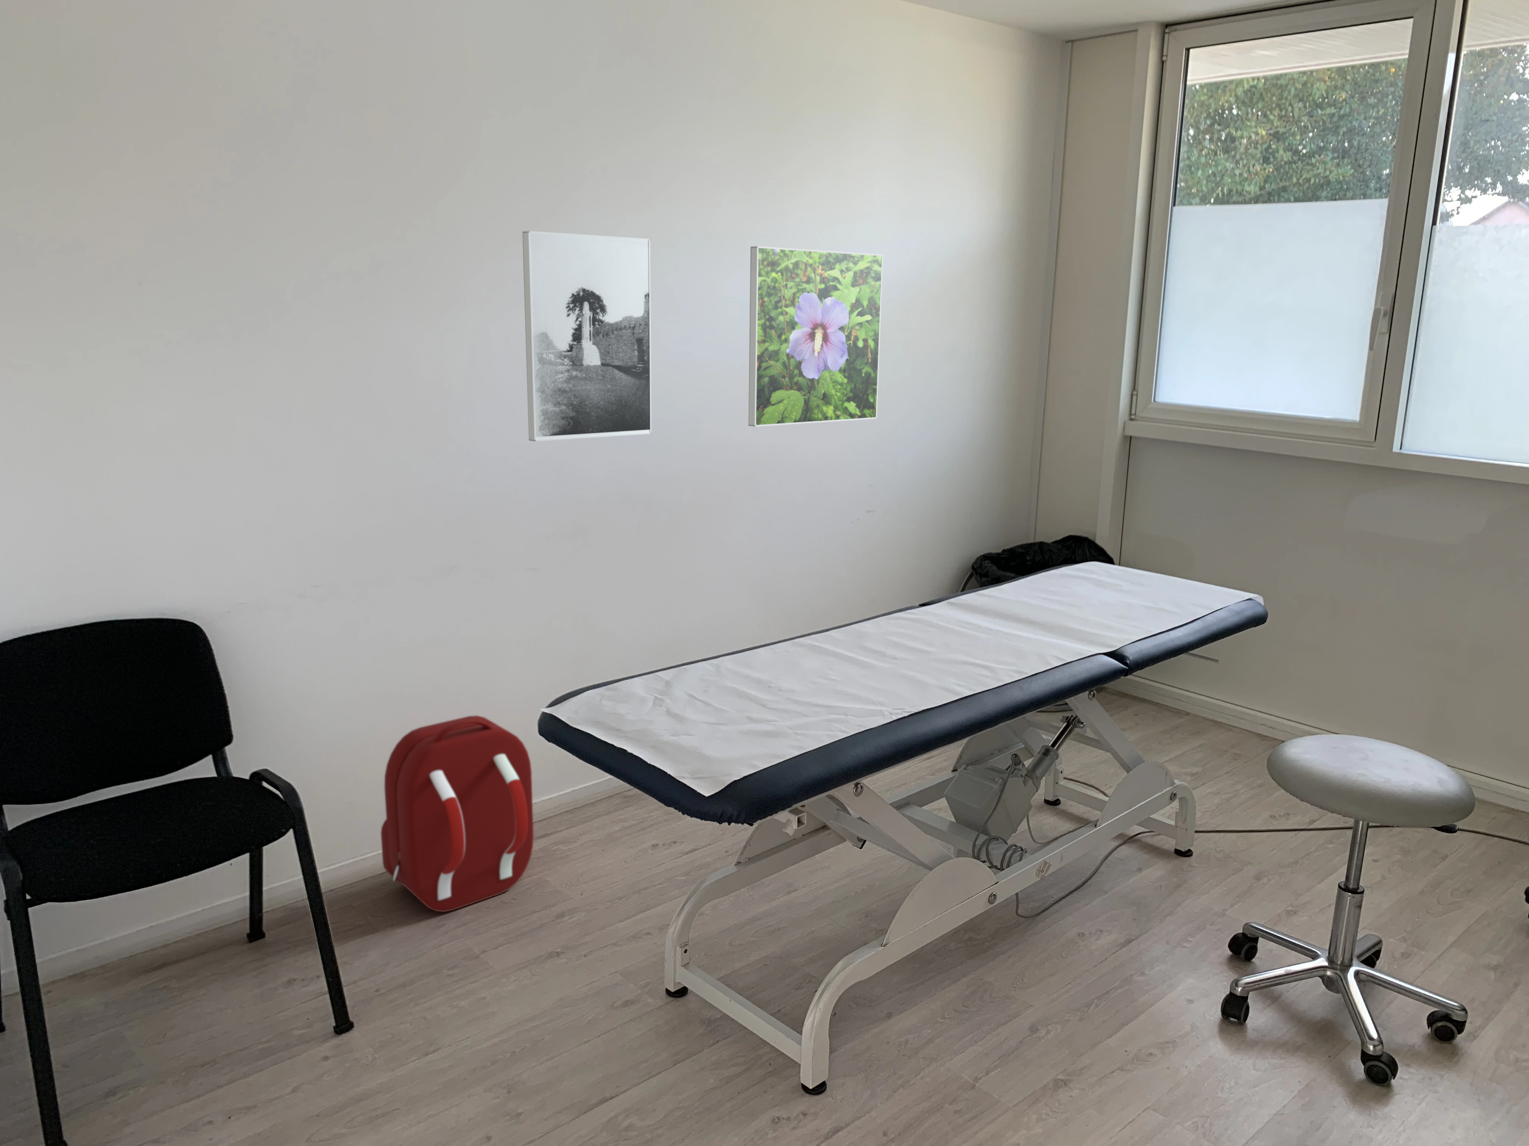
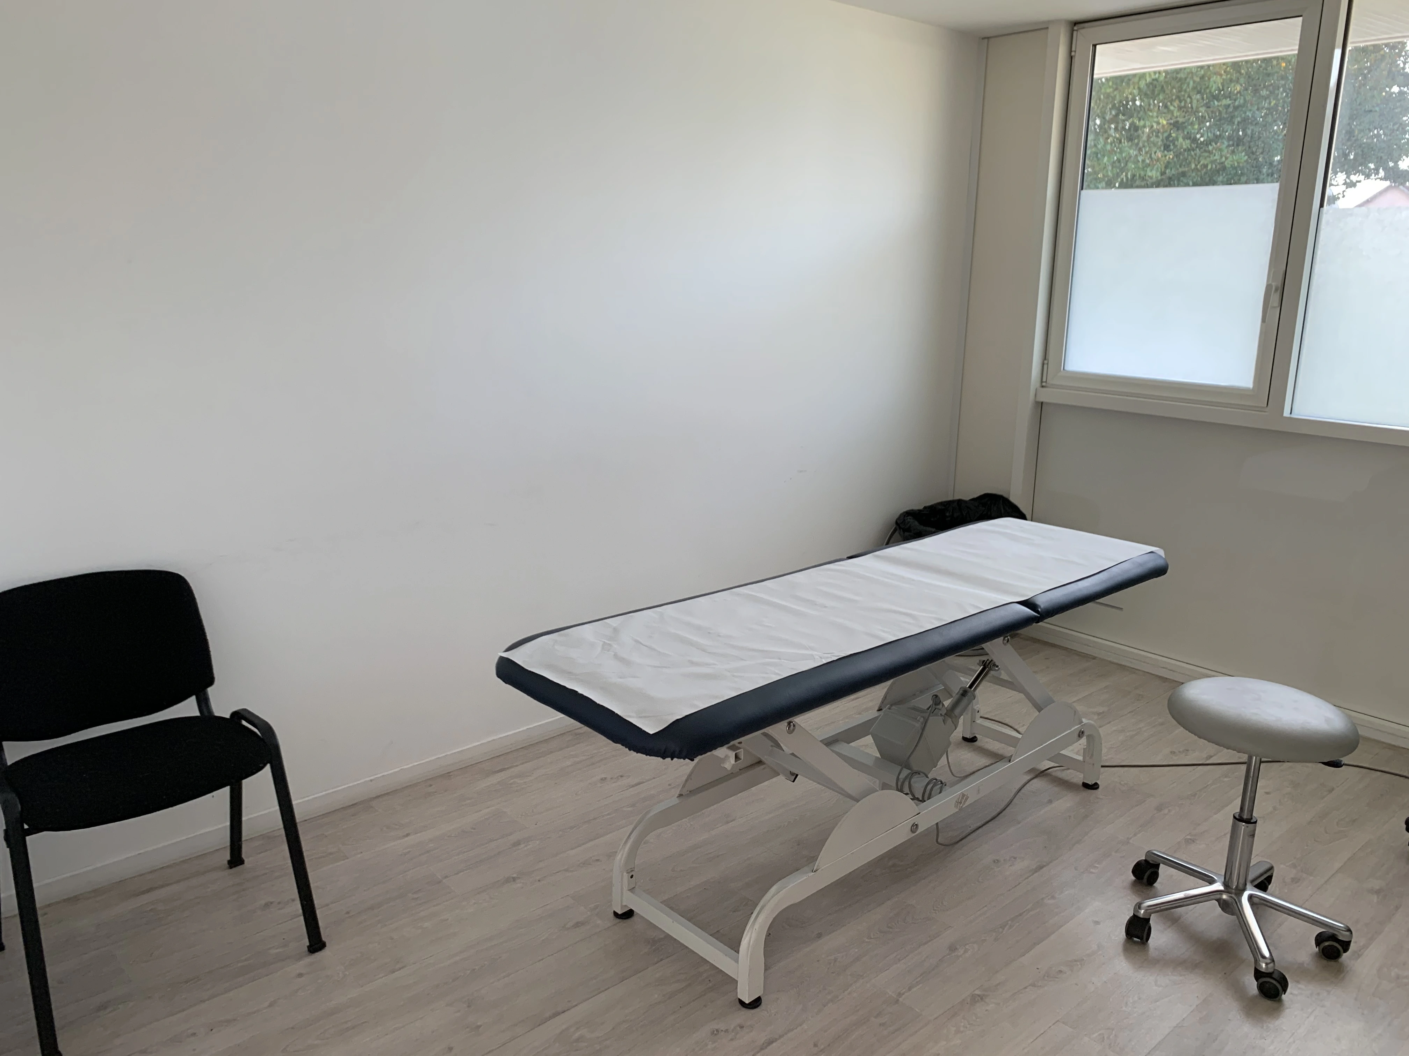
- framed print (817, 337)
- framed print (590, 338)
- backpack (460, 808)
